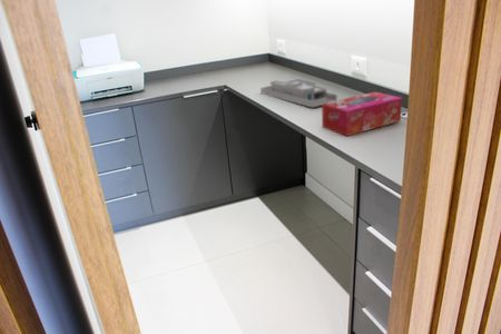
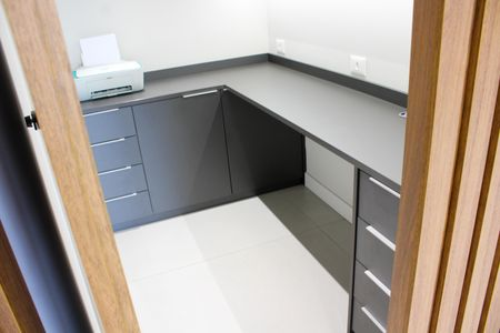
- tissue box (361, 112)
- desk organizer (296, 89)
